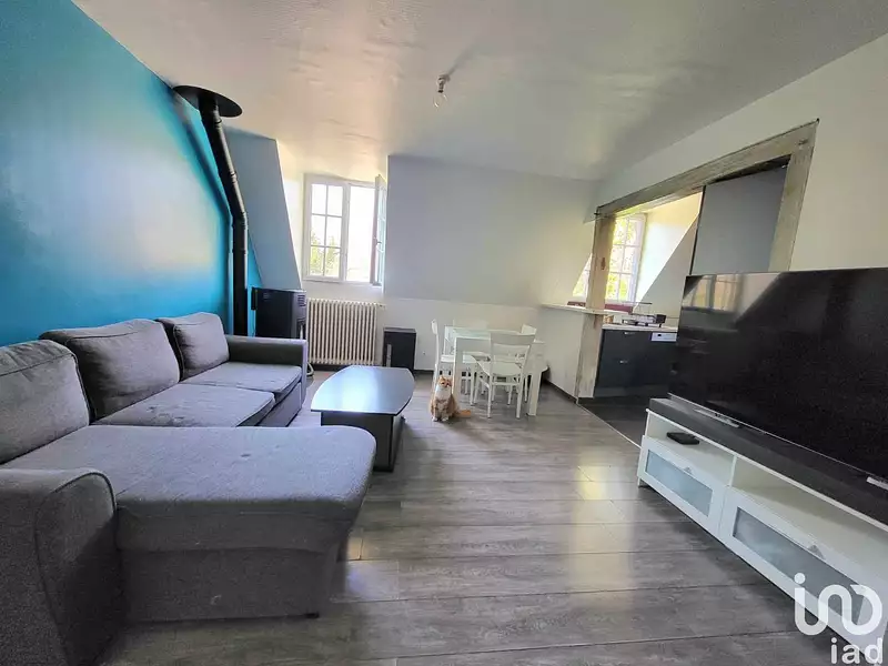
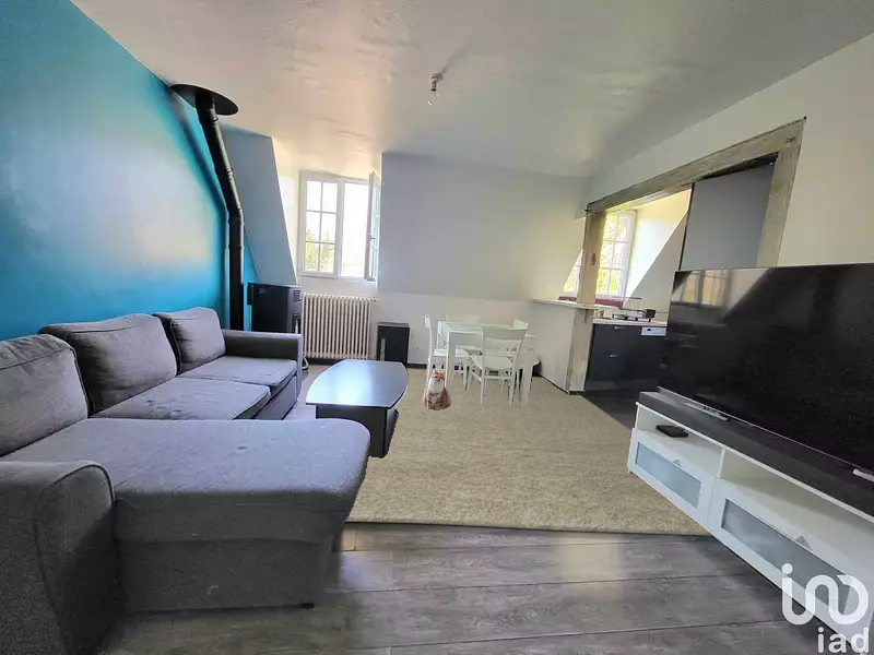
+ rug (492, 414)
